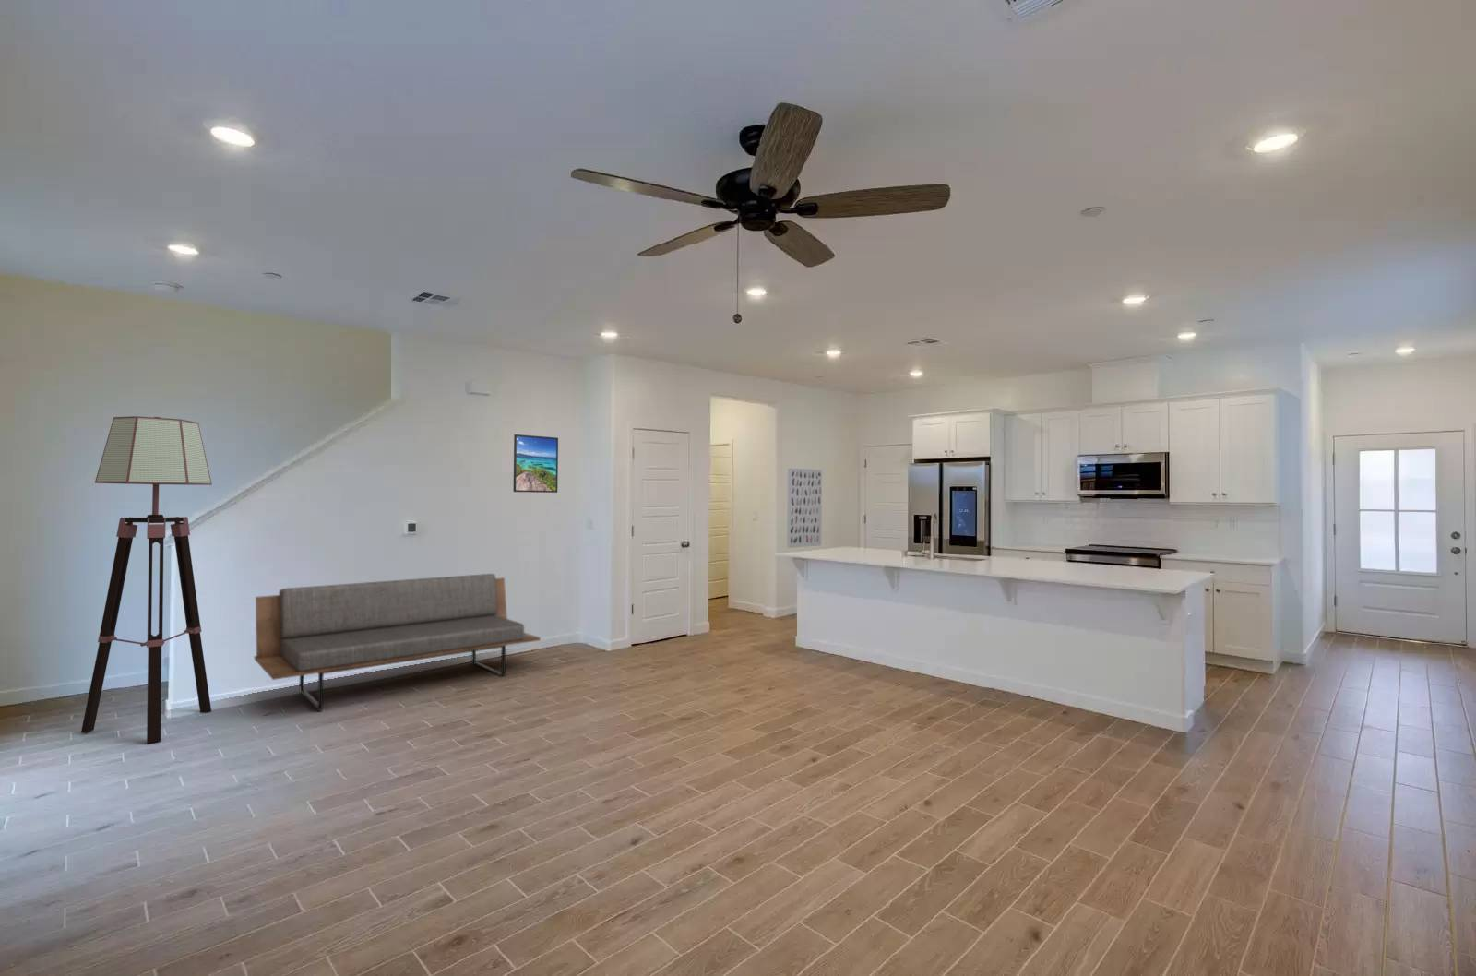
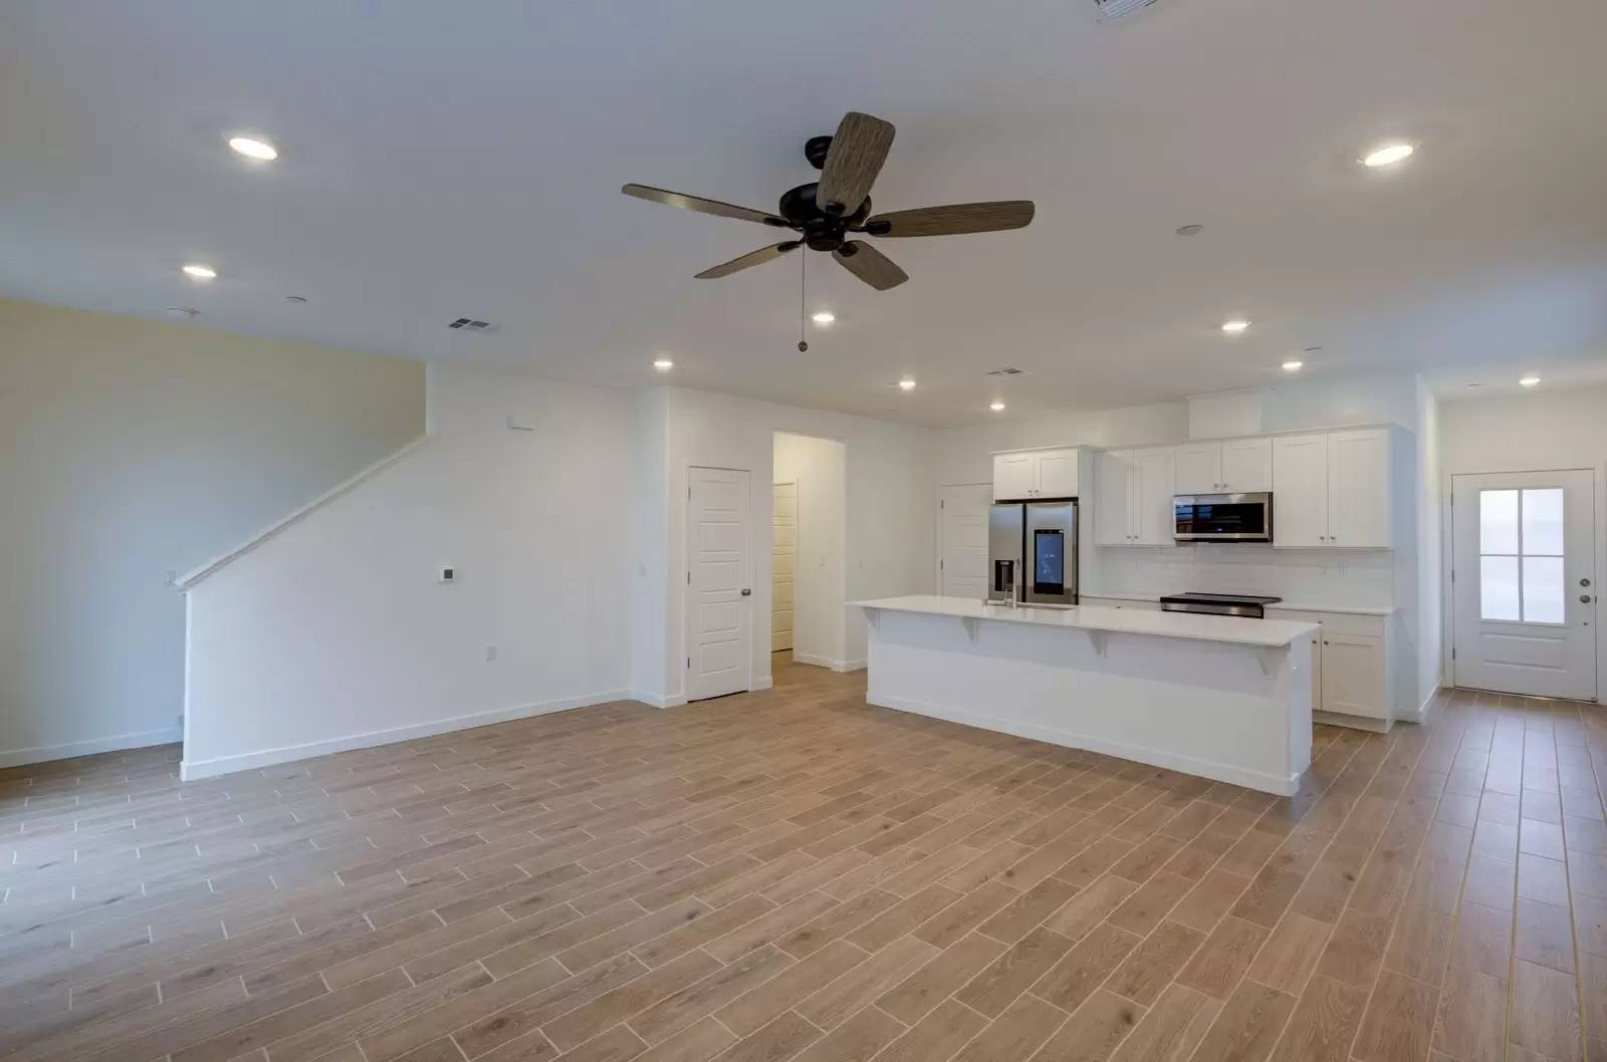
- sofa (406, 633)
- wall art (804, 508)
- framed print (536, 464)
- floor lamp (151, 572)
